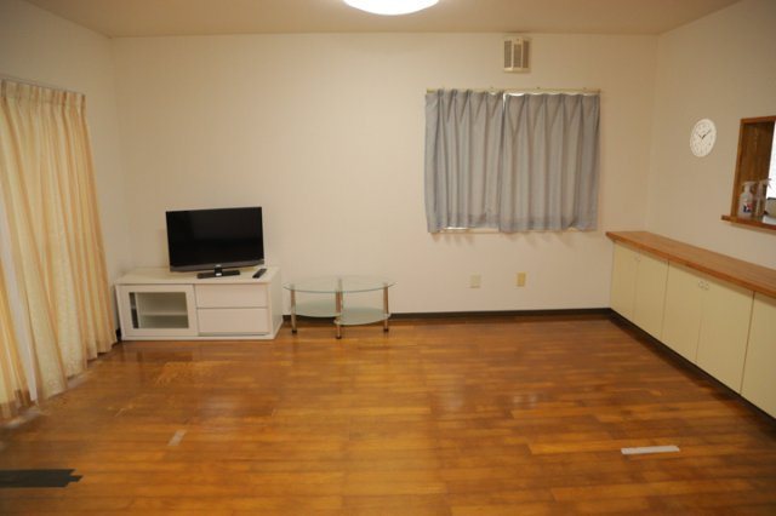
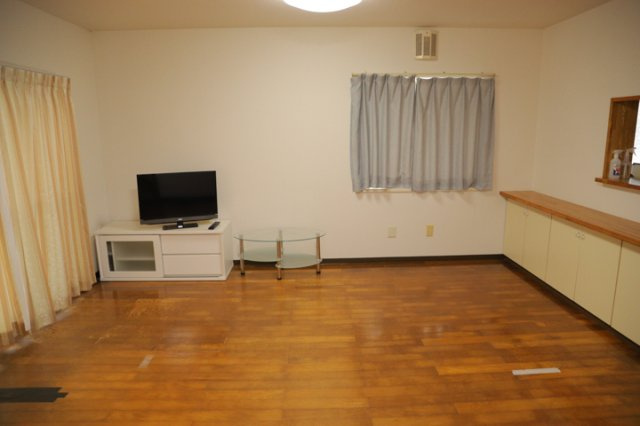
- wall clock (702, 138)
